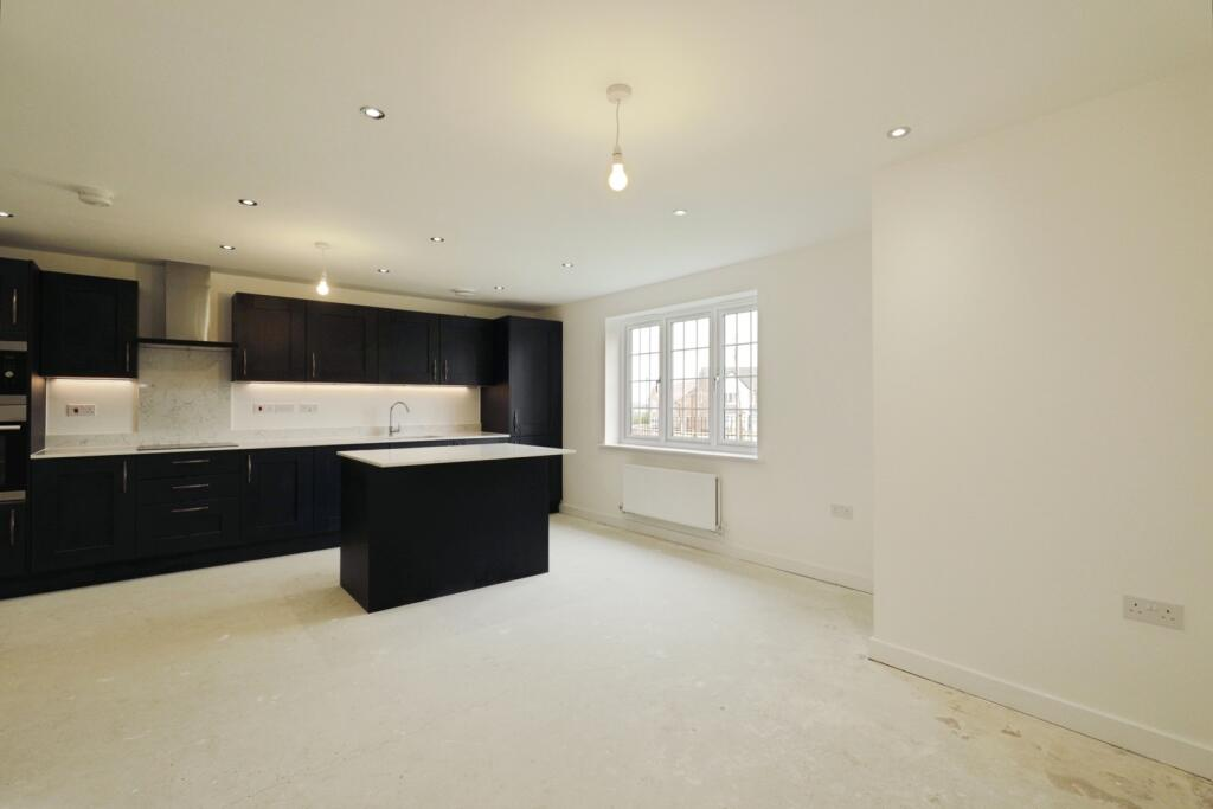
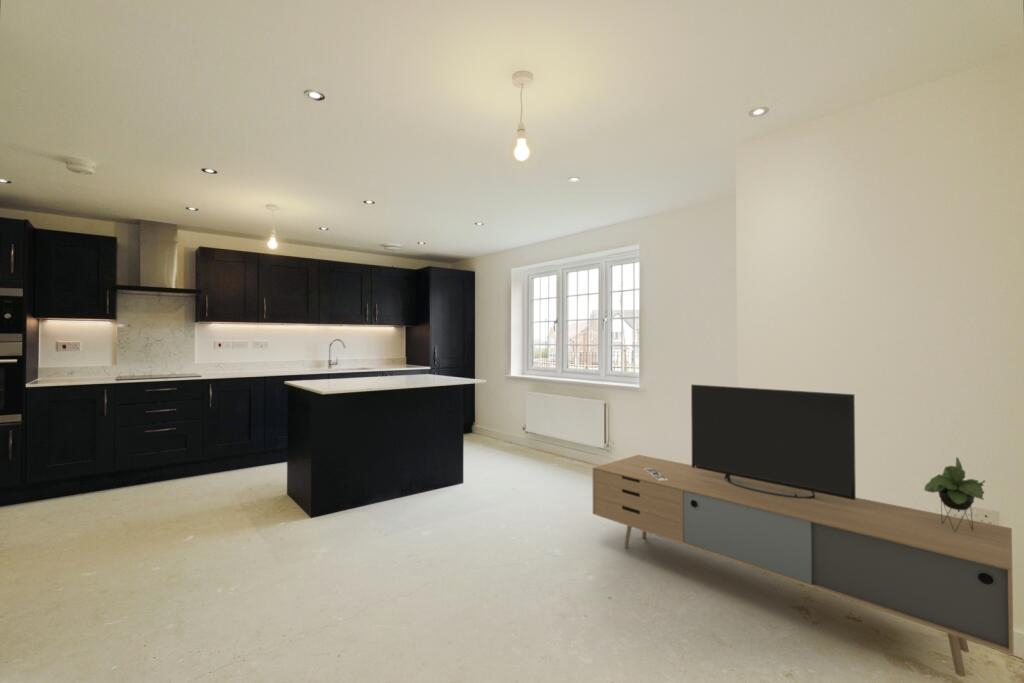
+ media console (760, 488)
